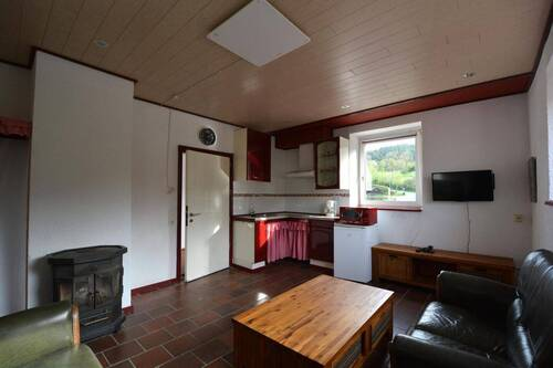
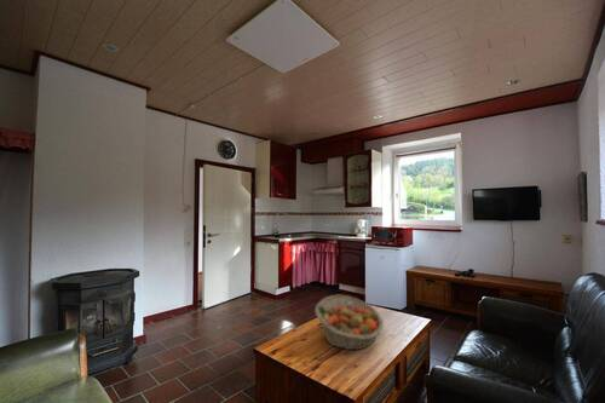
+ fruit basket (348, 319)
